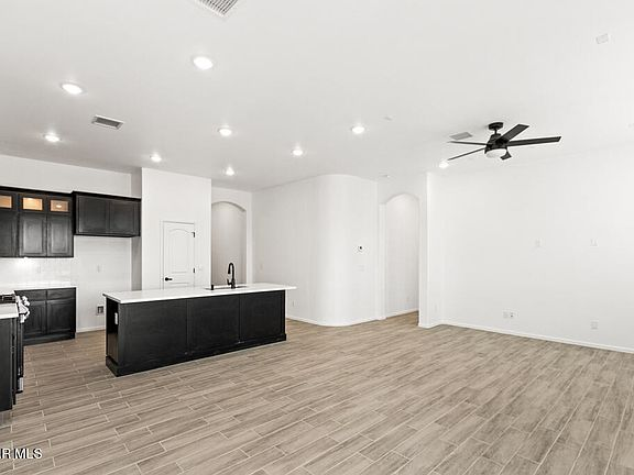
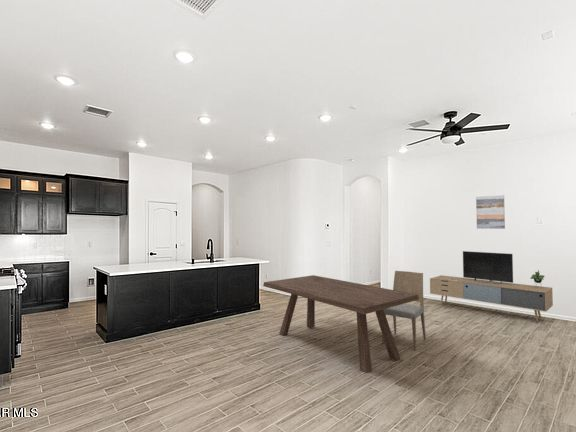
+ dining chair (403, 307)
+ dining table (337, 306)
+ wall art (490, 212)
+ media console (486, 281)
